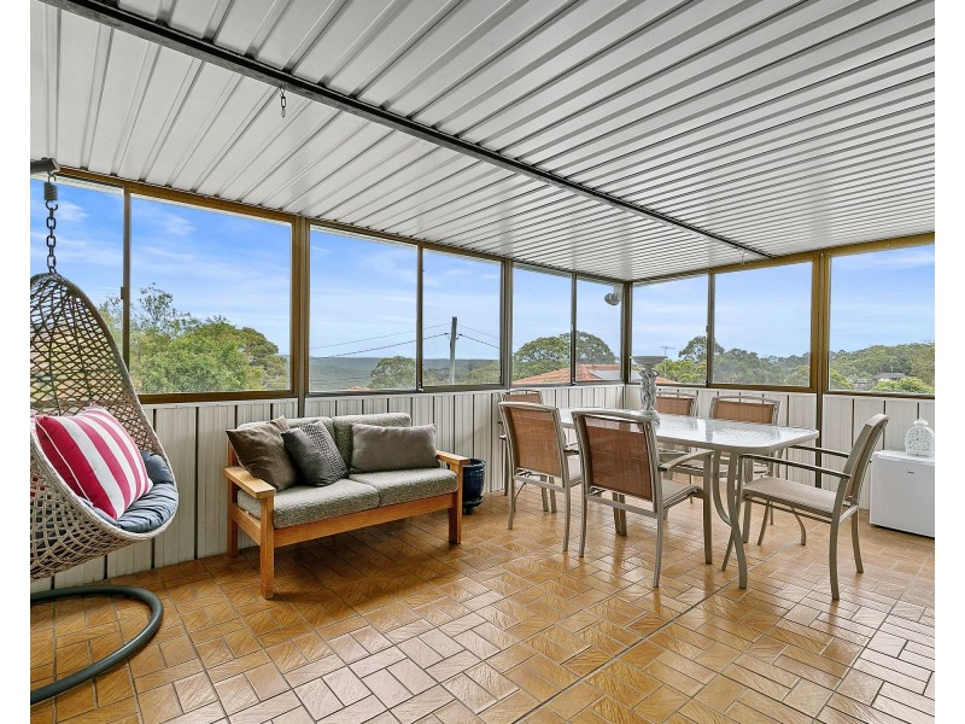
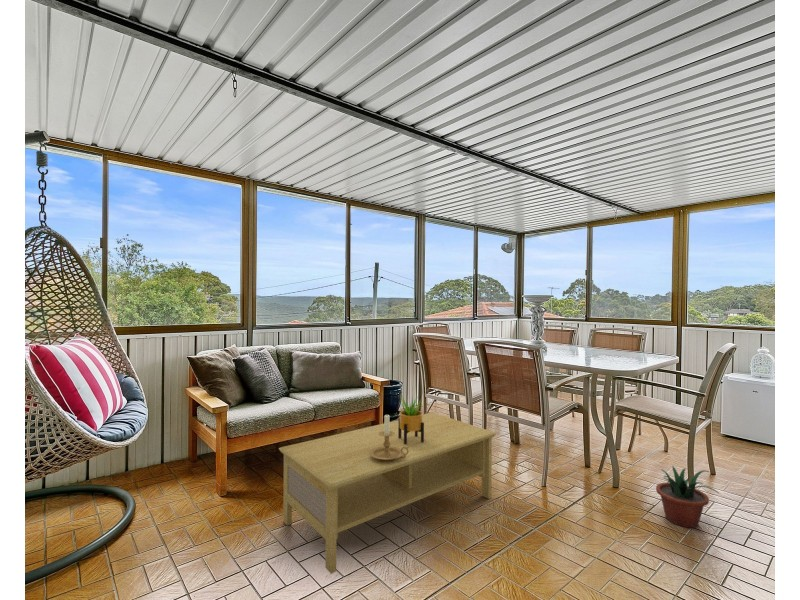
+ potted plant (687, 497)
+ candle holder (386, 434)
+ potted plant (411, 416)
+ coffee table (393, 474)
